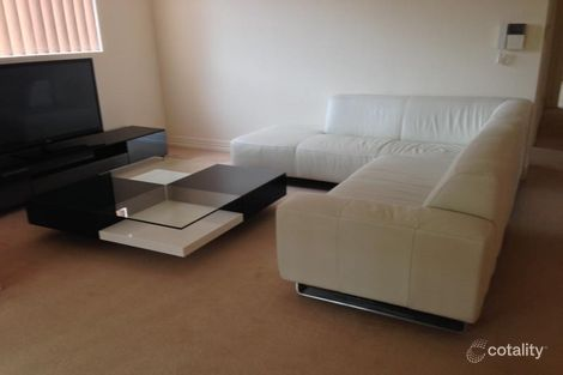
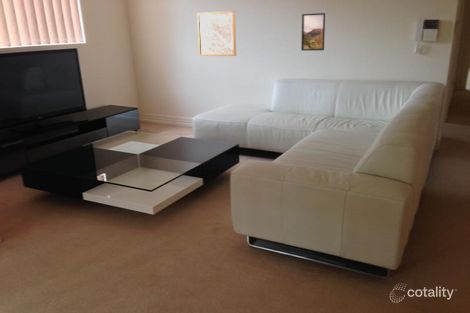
+ wall art (216, 34)
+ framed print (313, 32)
